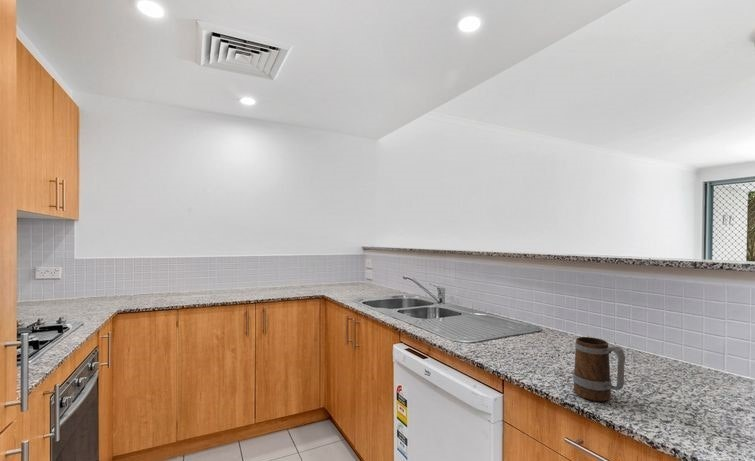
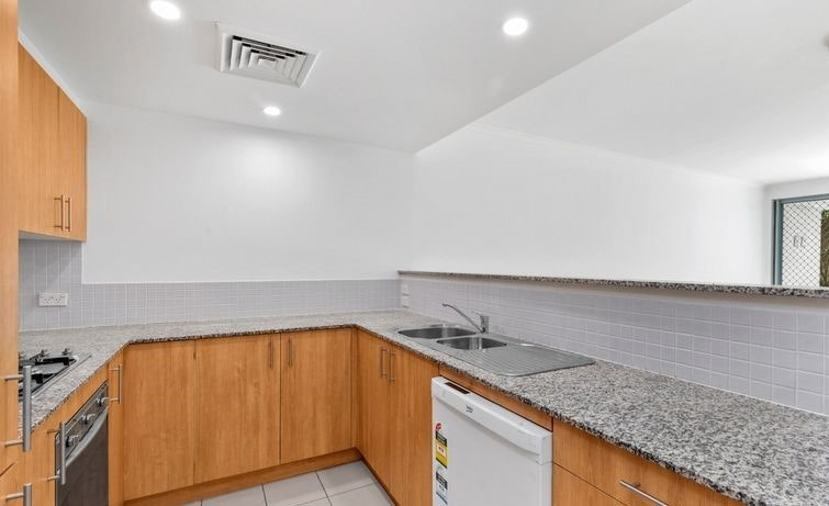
- mug (598, 369)
